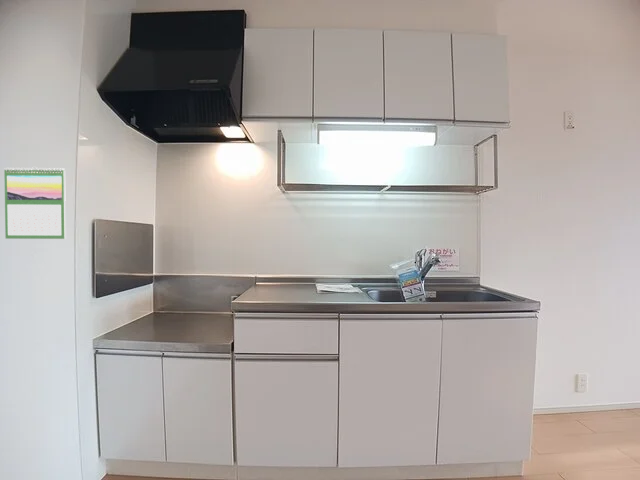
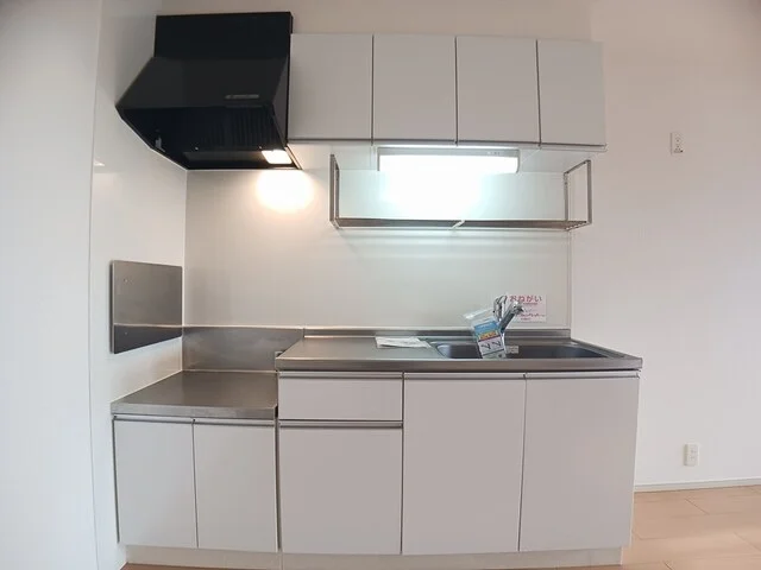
- calendar (35, 202)
